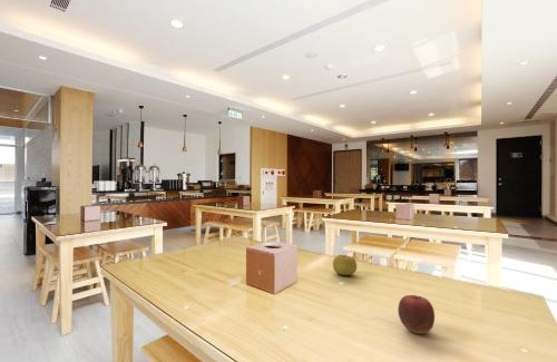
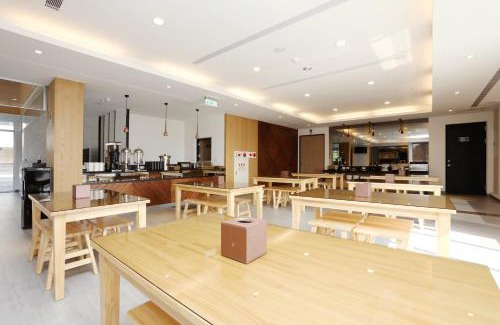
- apple (416, 312)
- fruit (344, 264)
